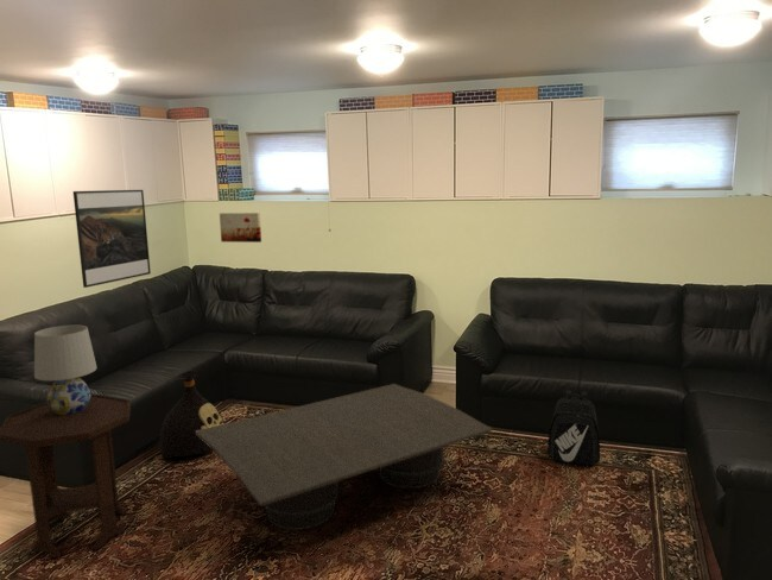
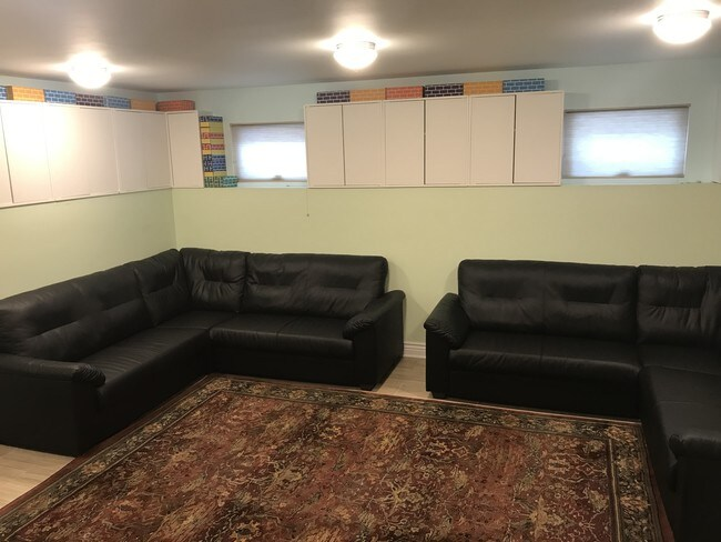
- wall art (240, 227)
- backpack (575, 422)
- coffee table (343, 458)
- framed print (114, 235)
- bag (190, 410)
- side table (75, 487)
- table lamp (65, 368)
